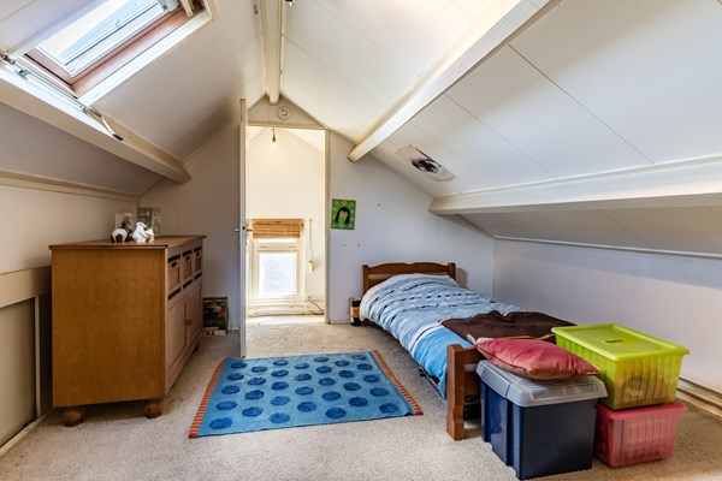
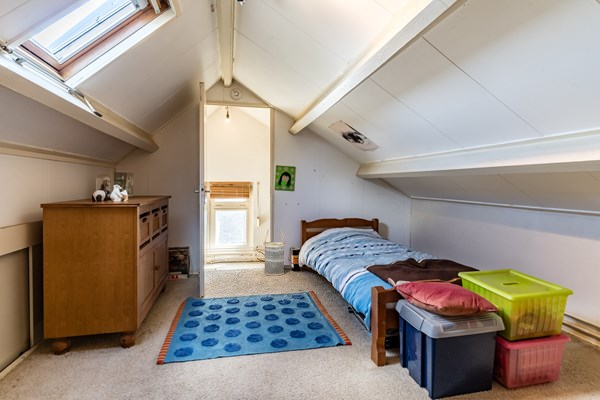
+ basket (274, 251)
